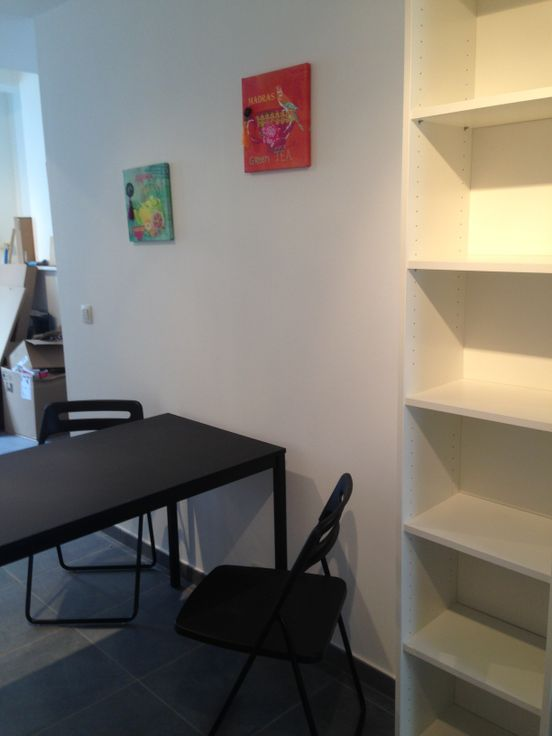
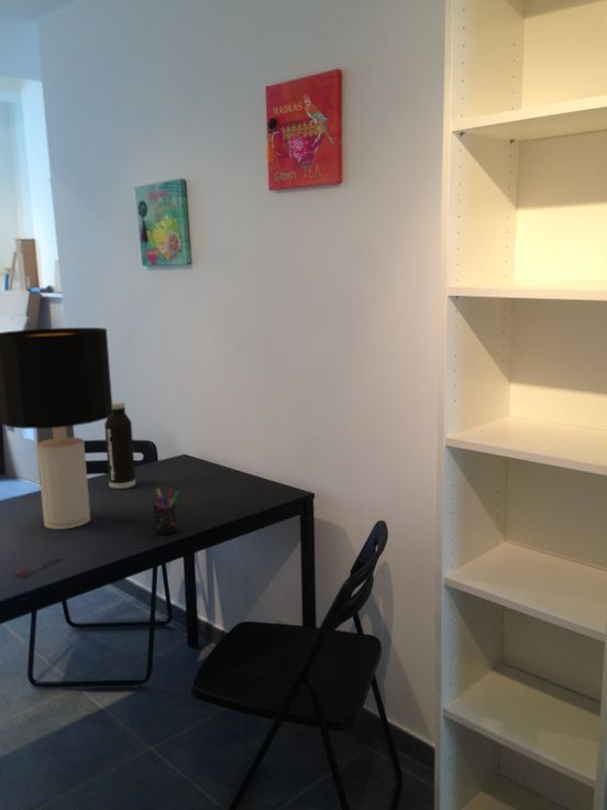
+ desk lamp (58, 428)
+ pen (41, 565)
+ pen holder (167, 508)
+ water bottle (119, 444)
